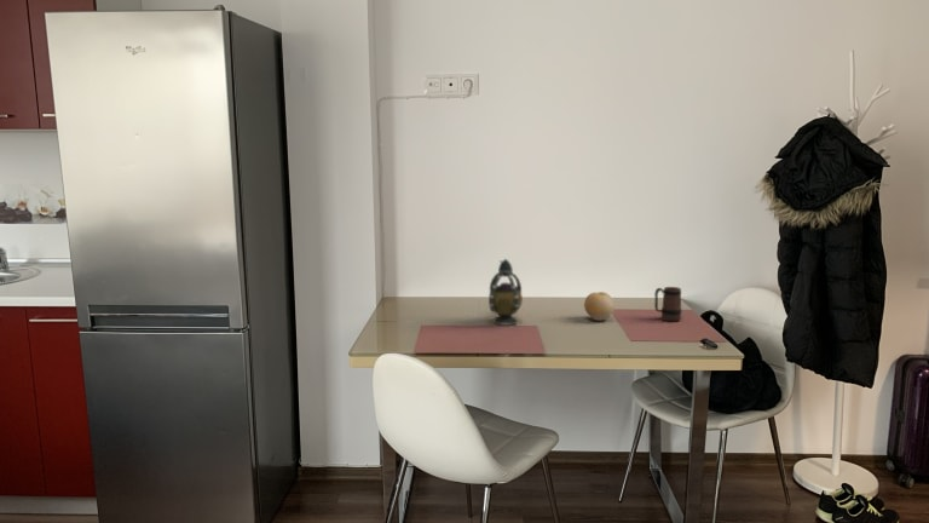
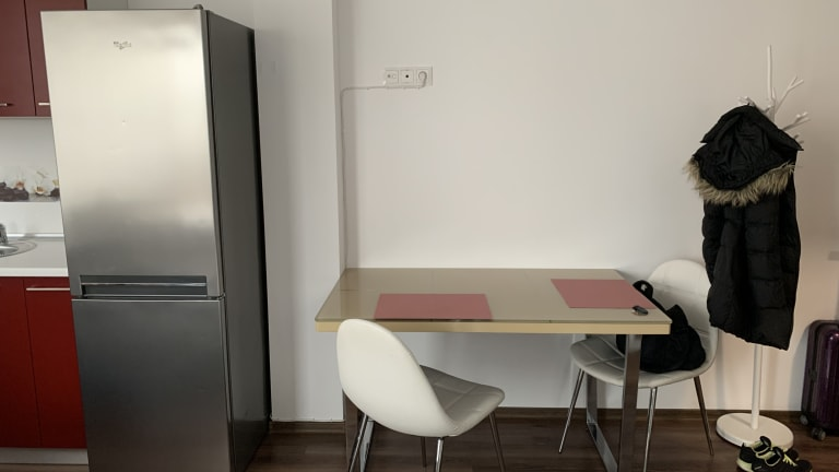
- teapot (506, 288)
- mug (668, 303)
- fruit (599, 306)
